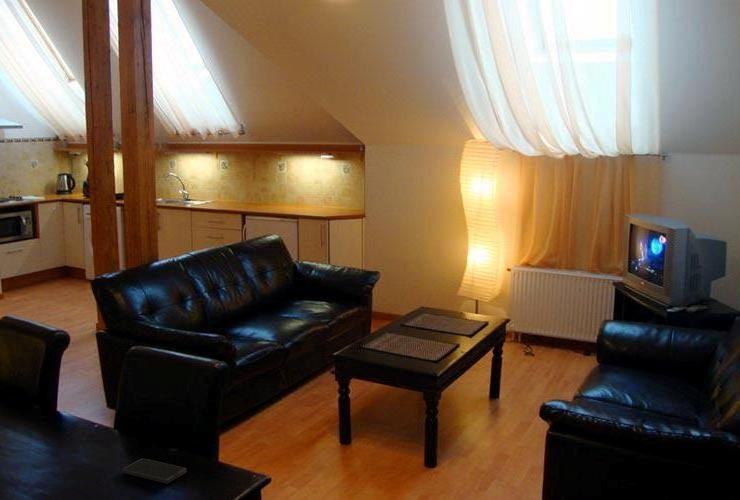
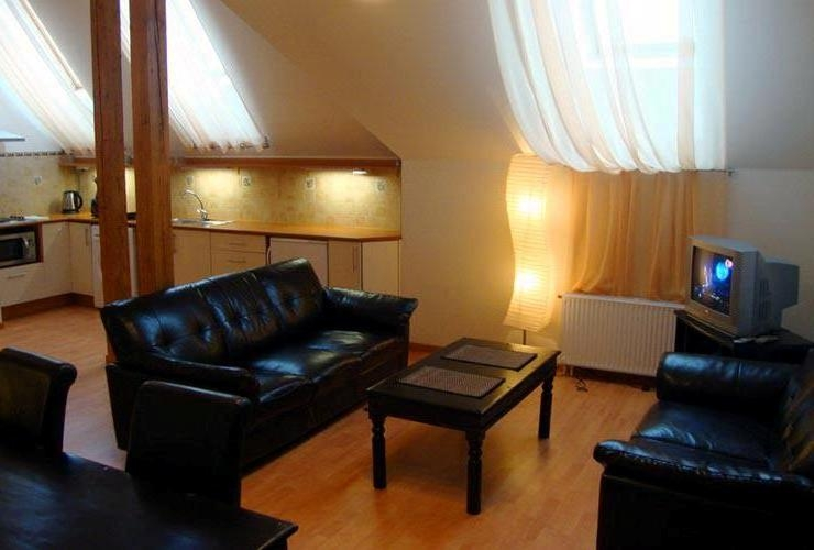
- smartphone (154, 470)
